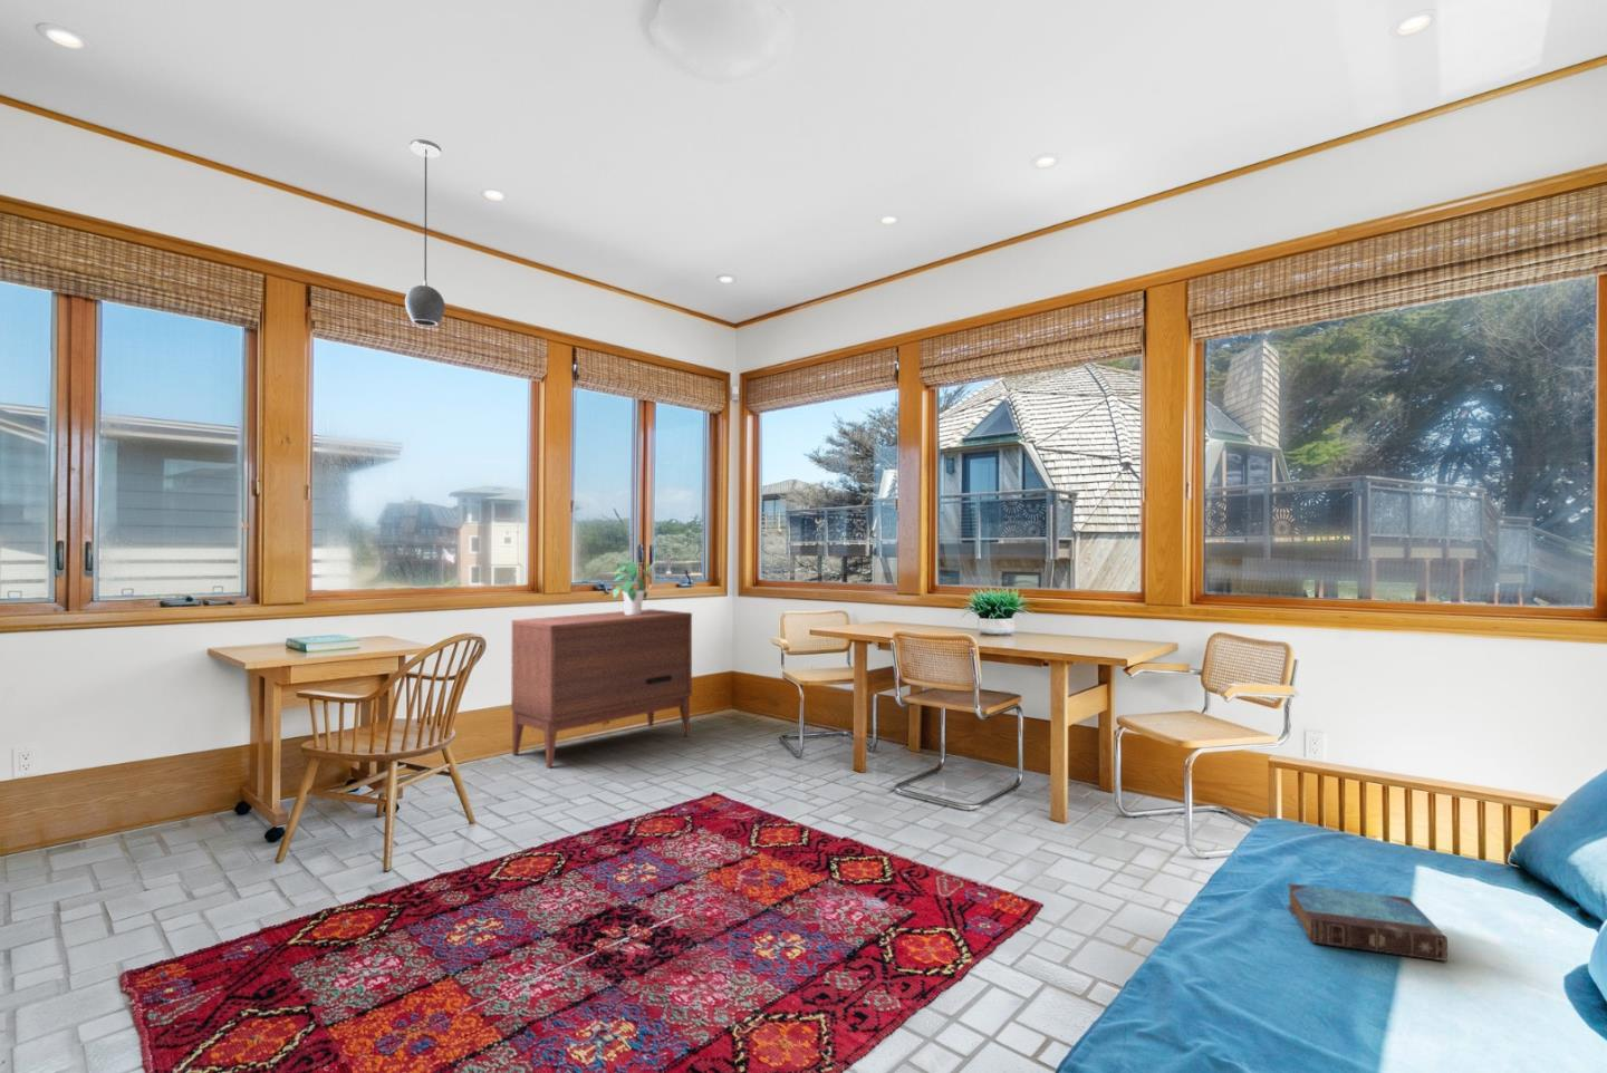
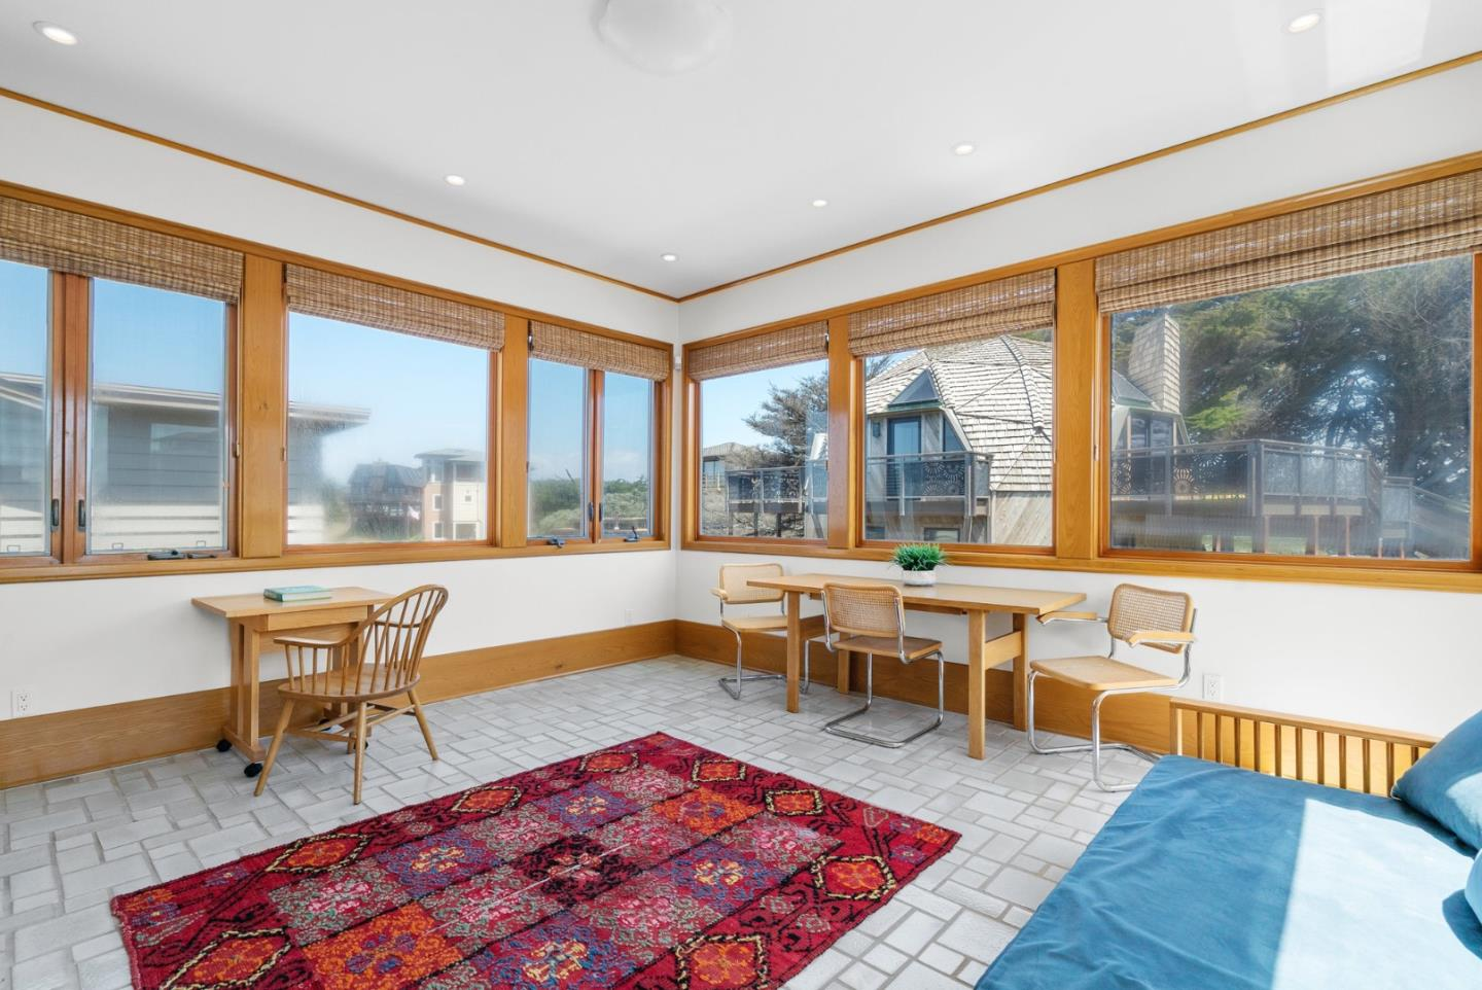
- light fixture (425, 235)
- potted plant (630, 586)
- book (1360, 919)
- dresser (605, 680)
